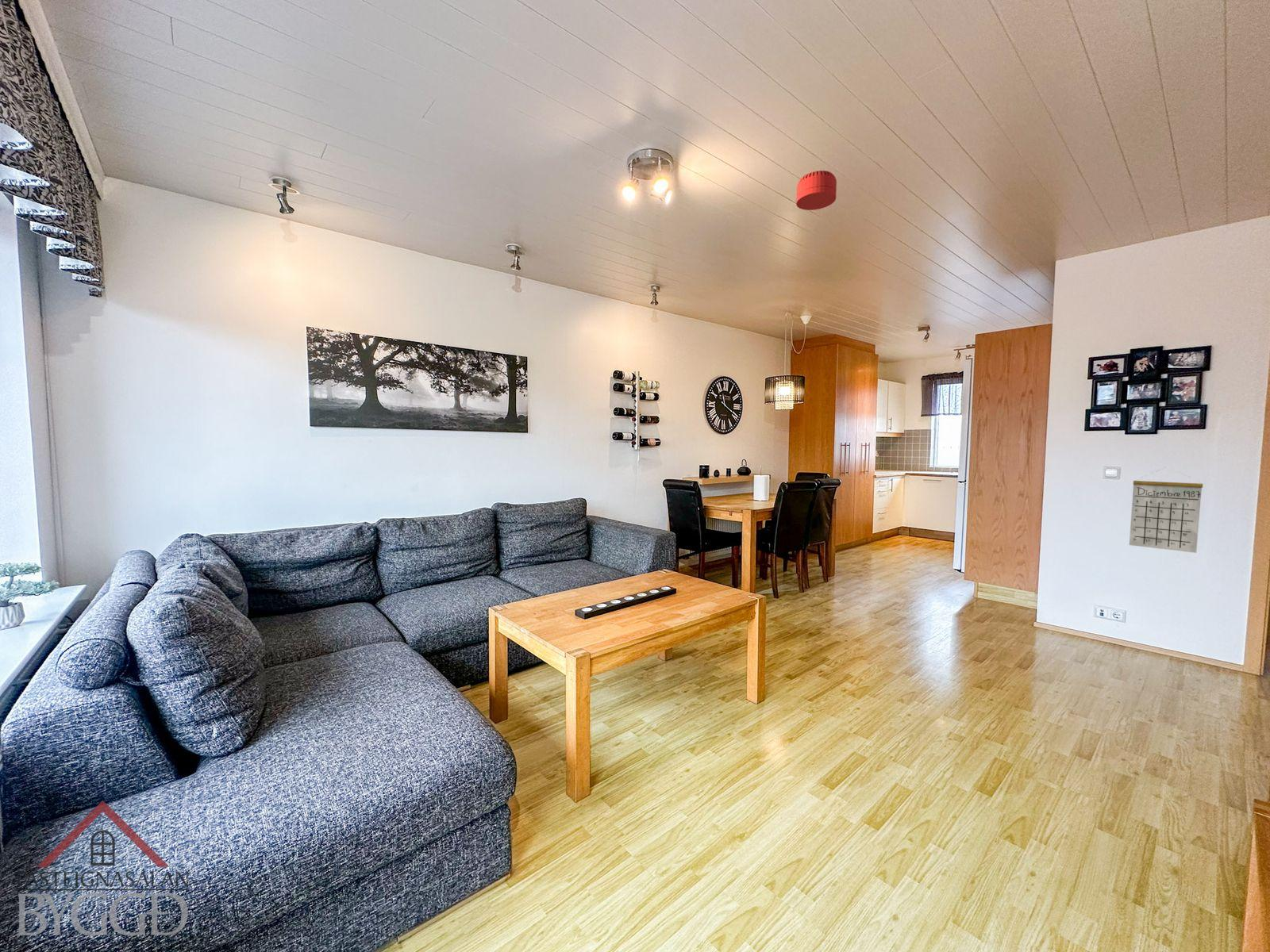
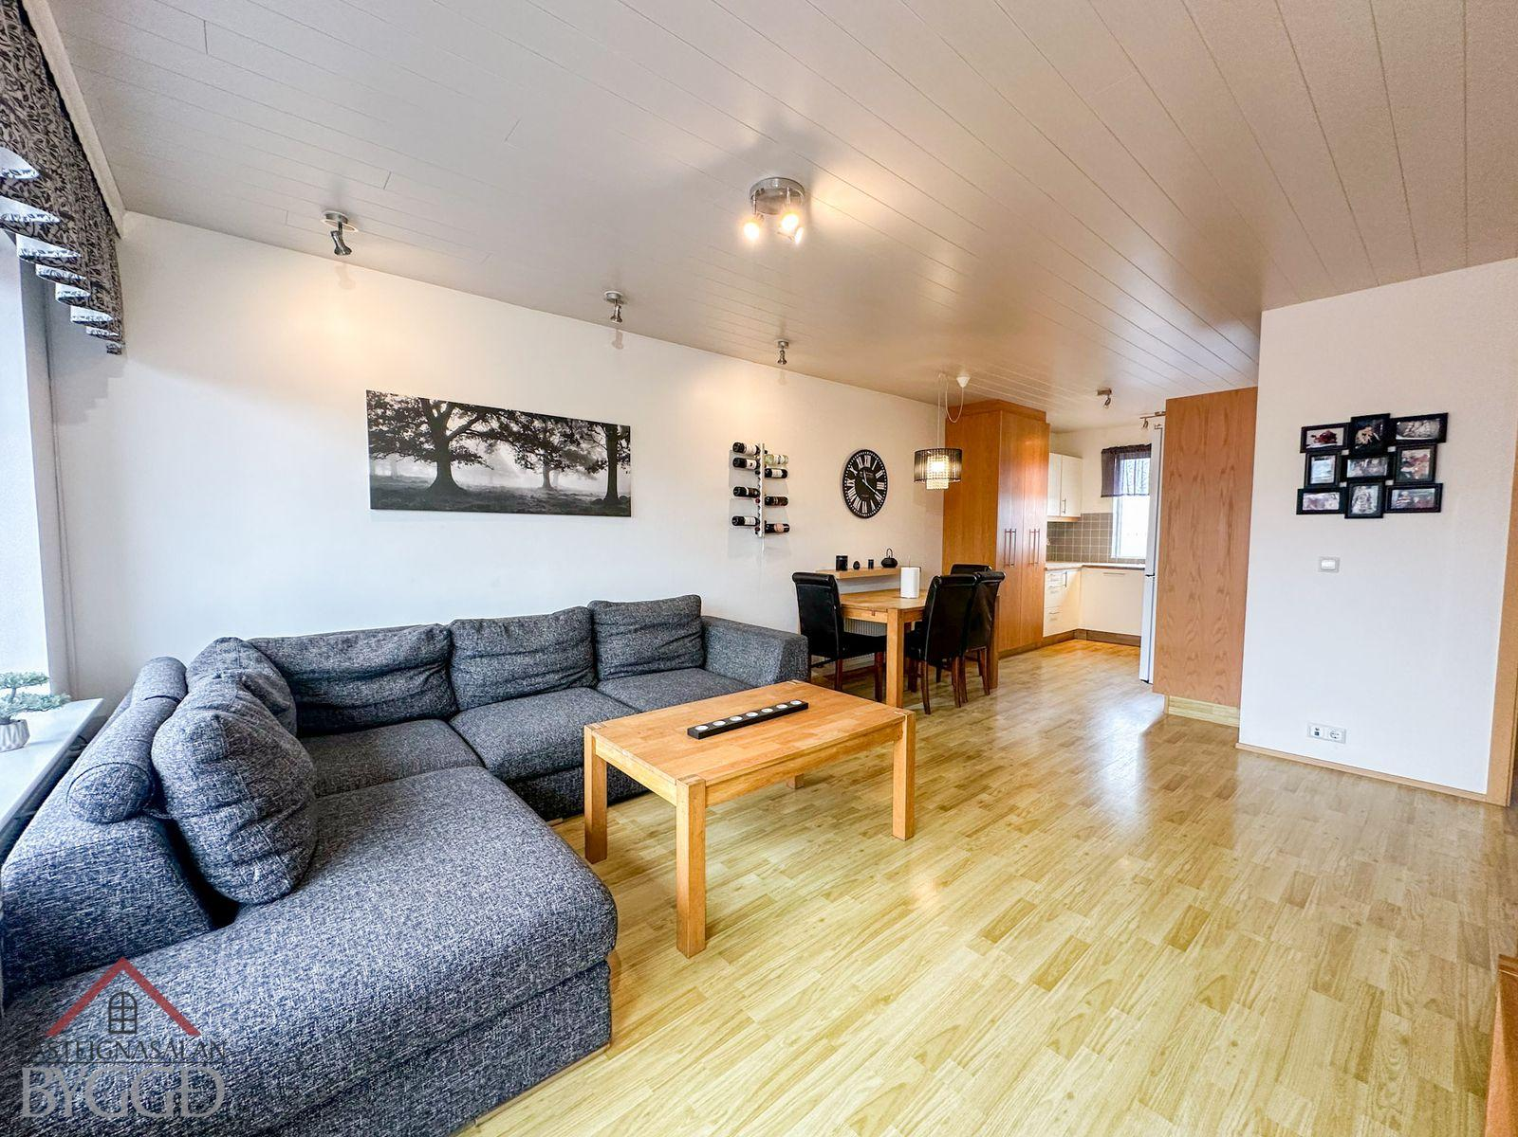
- calendar (1164, 508)
- smoke detector (815, 190)
